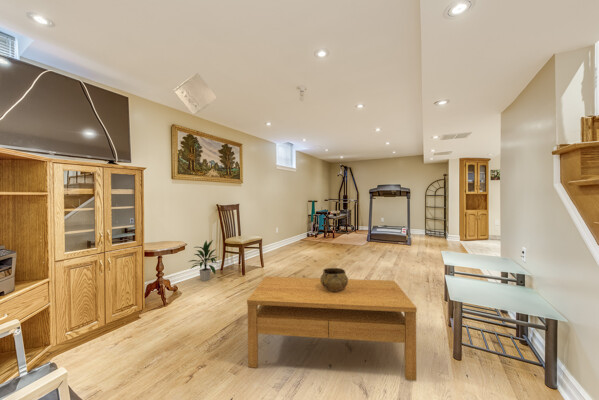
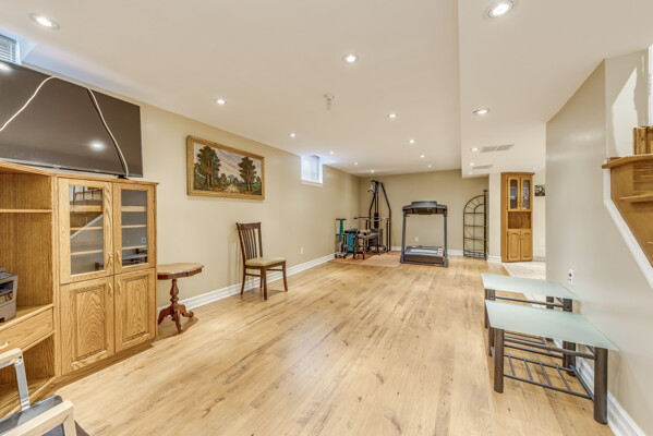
- indoor plant (205, 260)
- decorative bowl (334, 279)
- coffee table (328, 319)
- toilet paper roll (195, 94)
